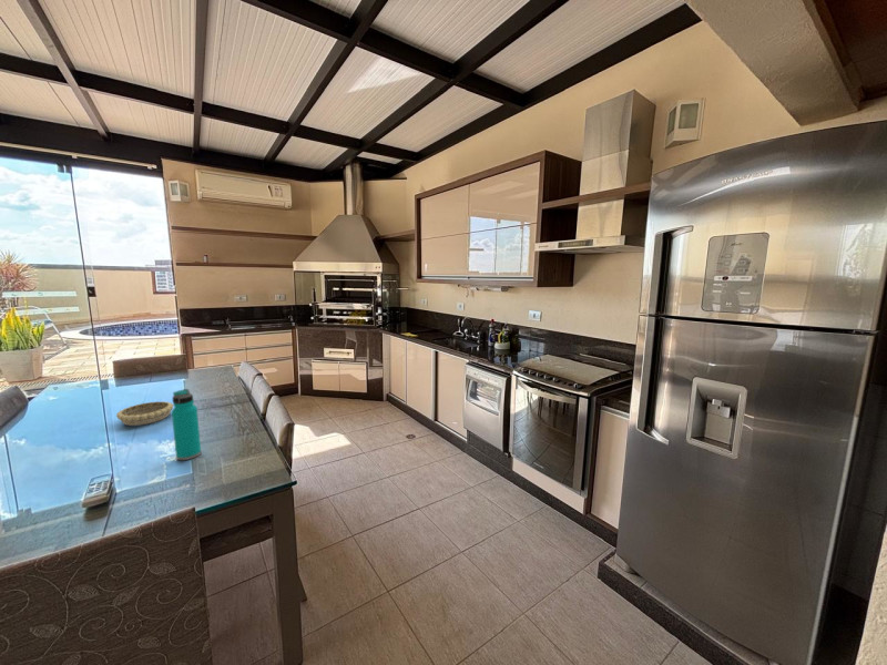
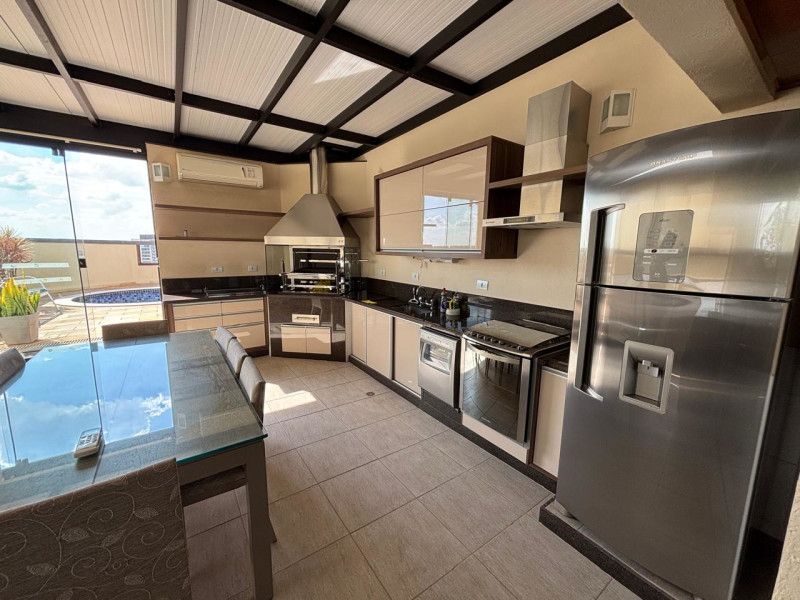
- decorative bowl (145, 412)
- water bottle (185, 422)
